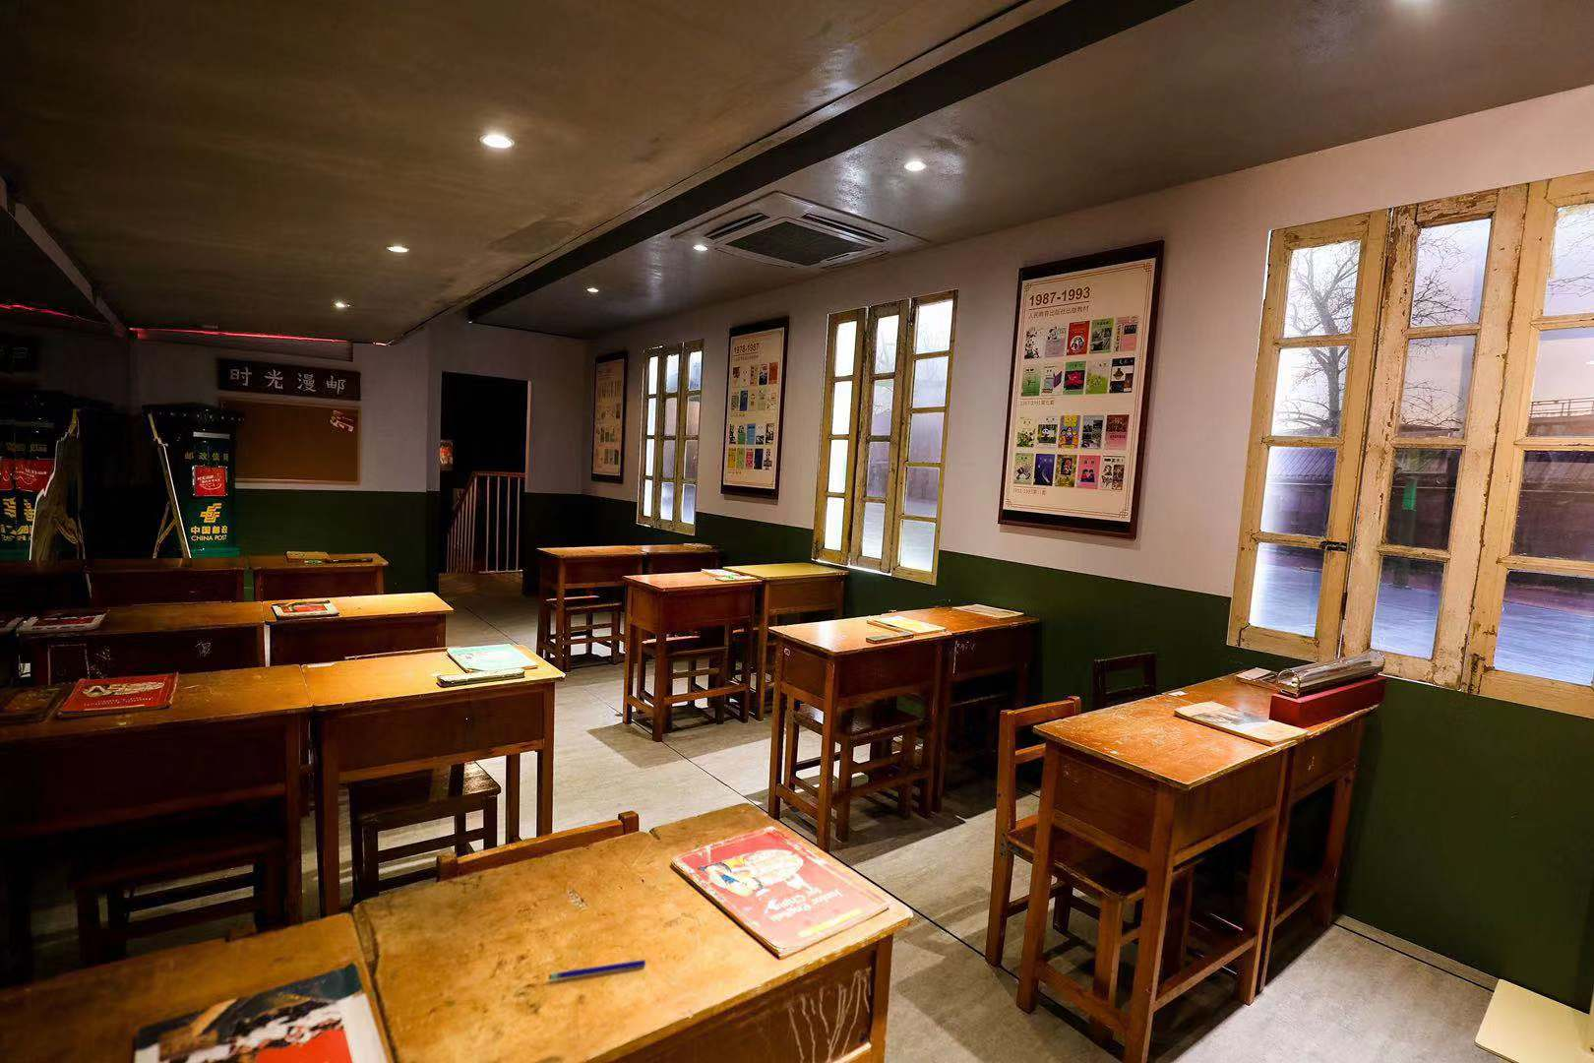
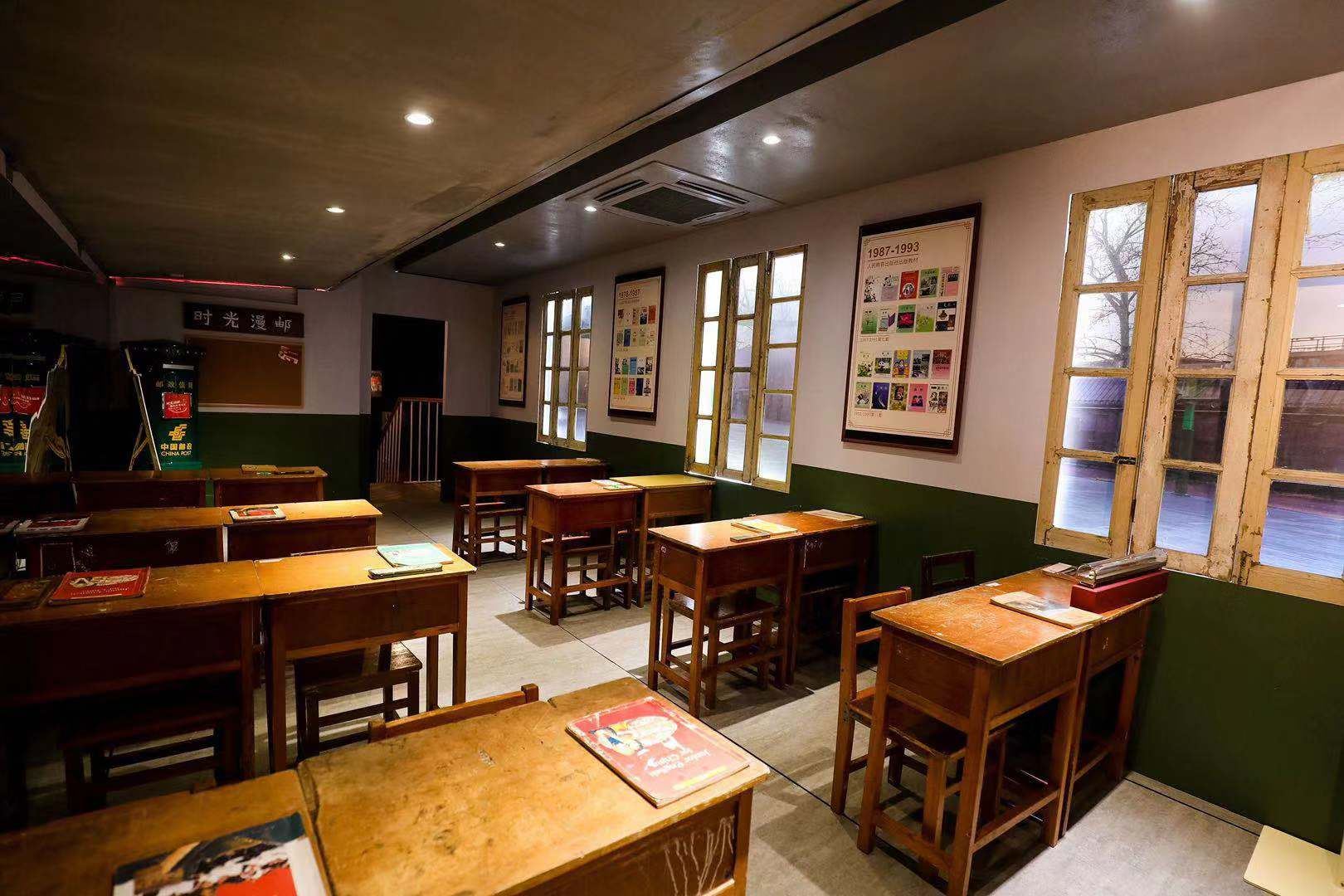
- pen (598, 969)
